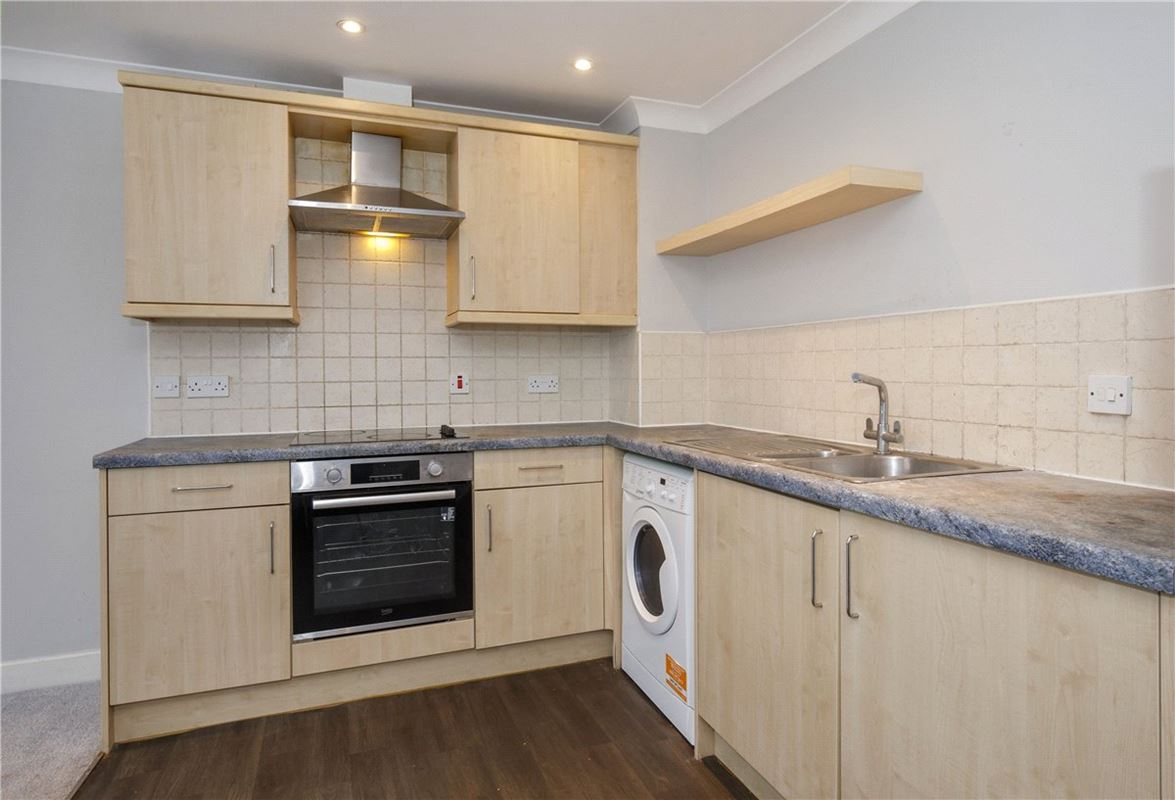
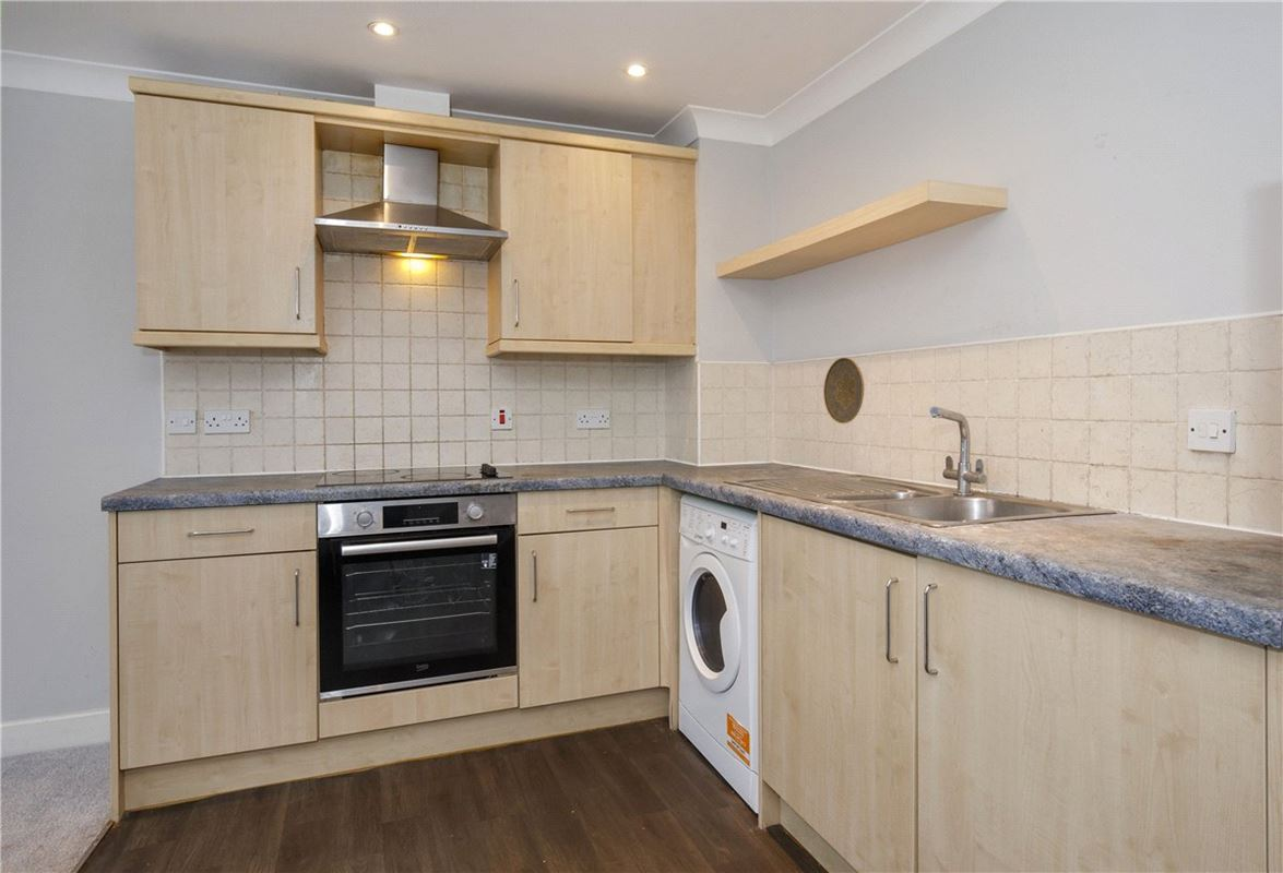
+ decorative plate (845, 390)
